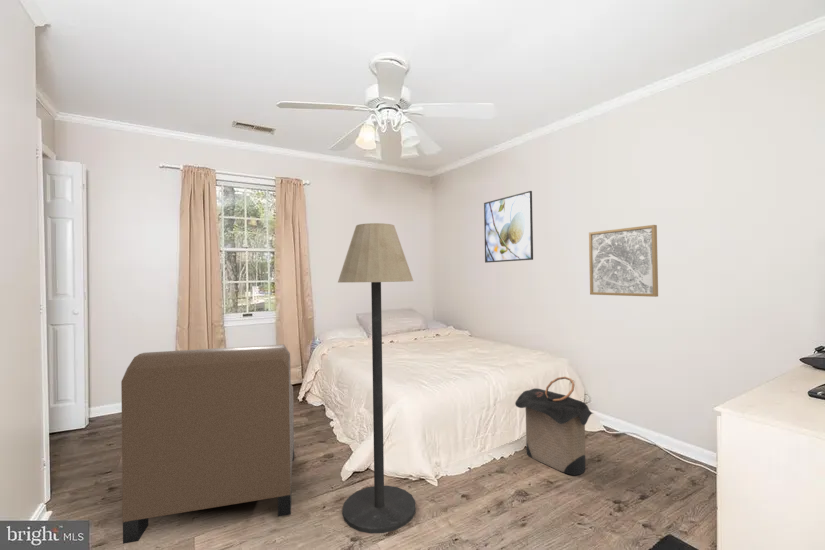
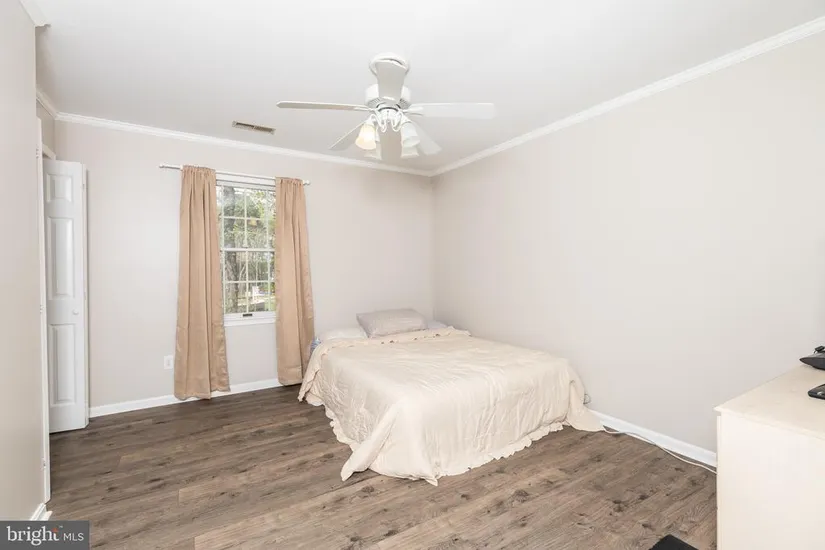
- armchair (225, 414)
- wall art (621, 262)
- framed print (506, 229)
- laundry hamper (551, 418)
- floor lamp (377, 367)
